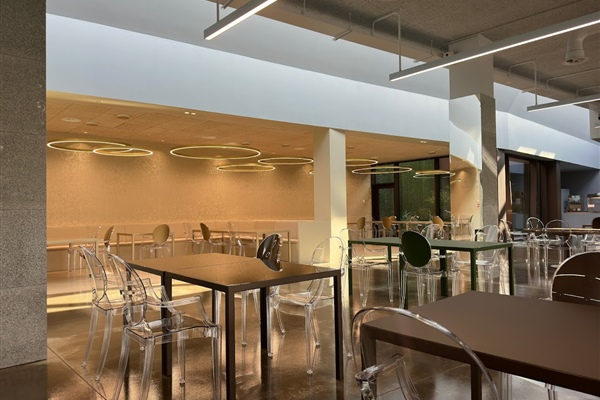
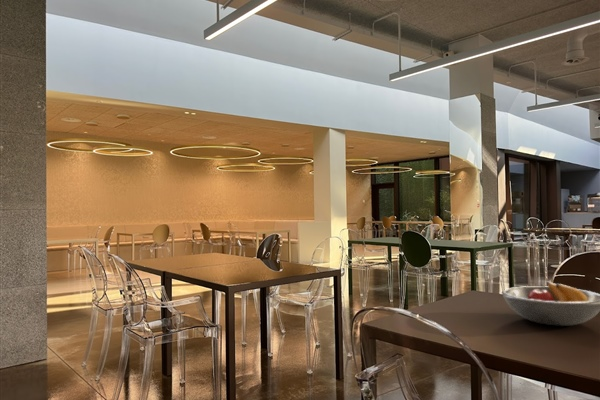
+ fruit bowl (551, 303)
